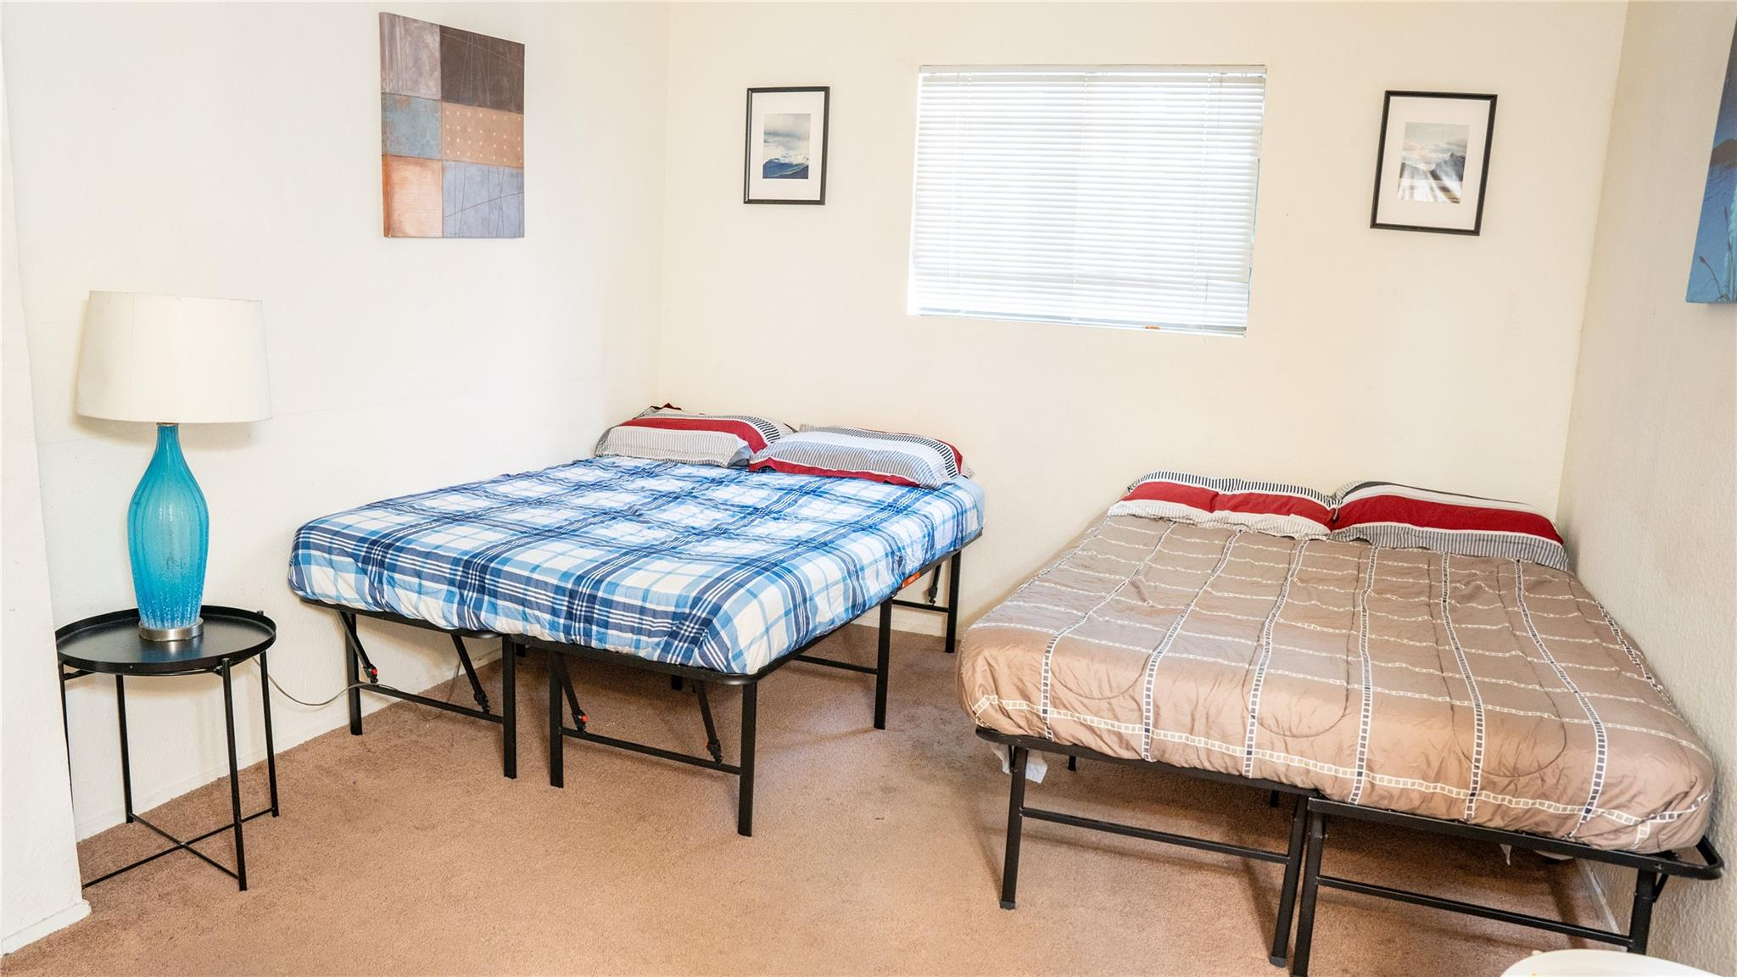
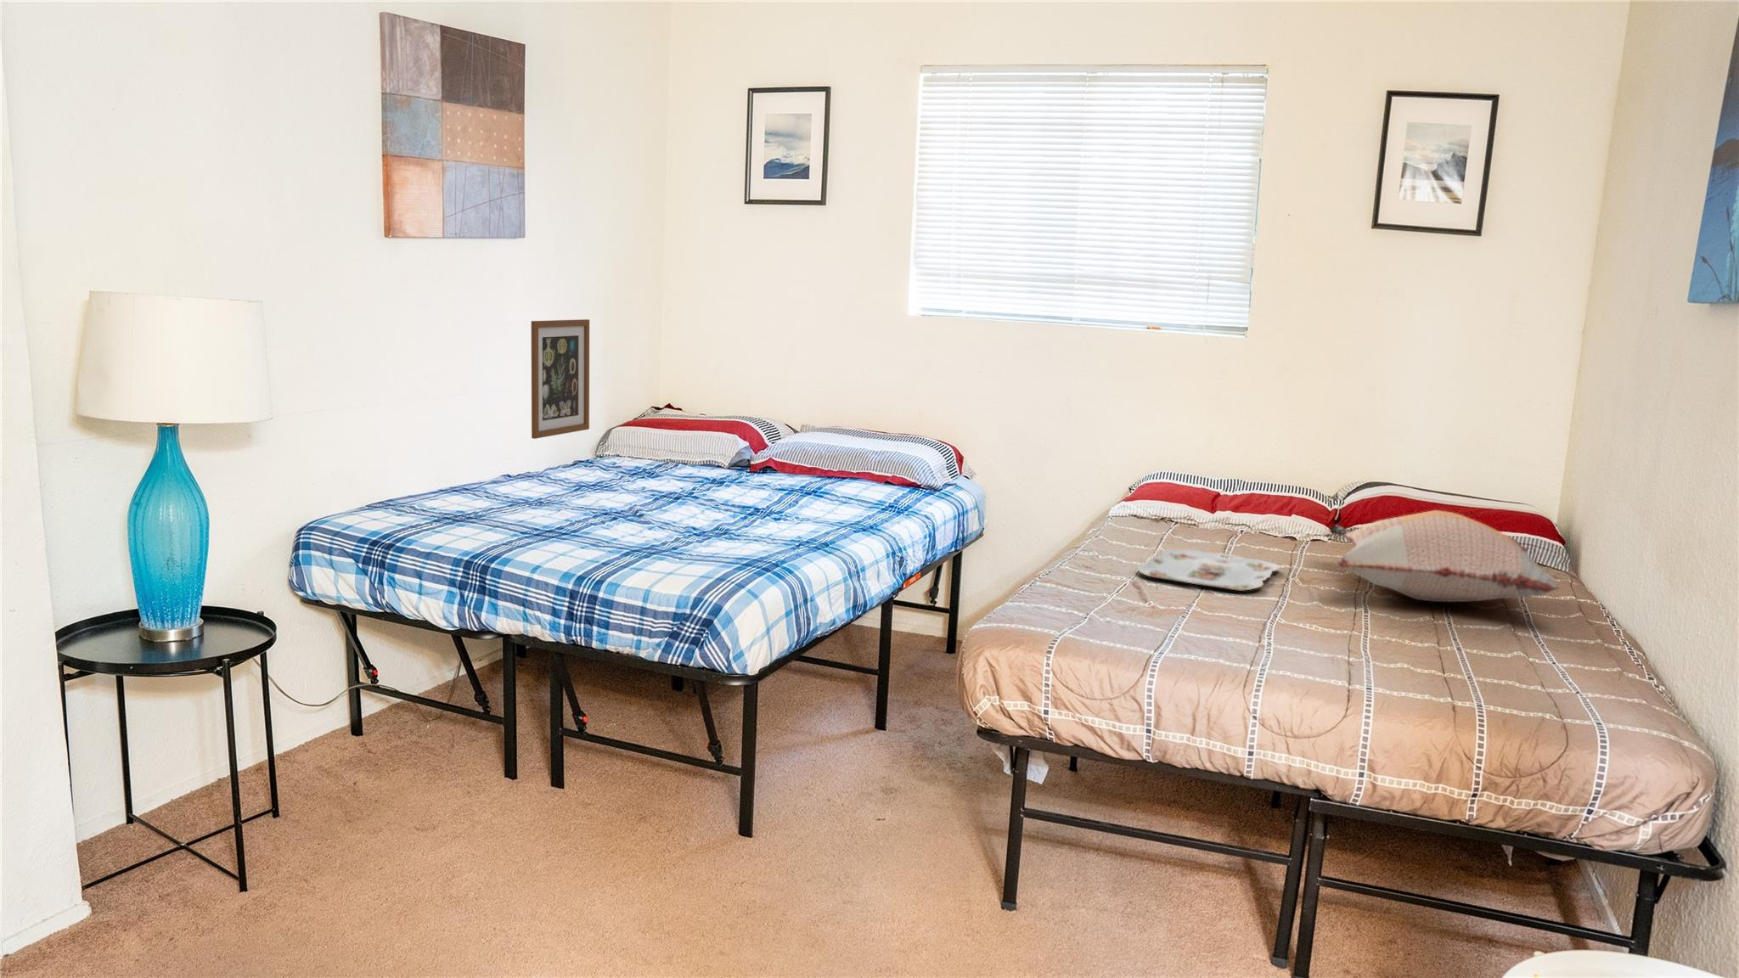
+ wall art (561, 377)
+ decorative pillow (1432, 554)
+ serving tray (1209, 570)
